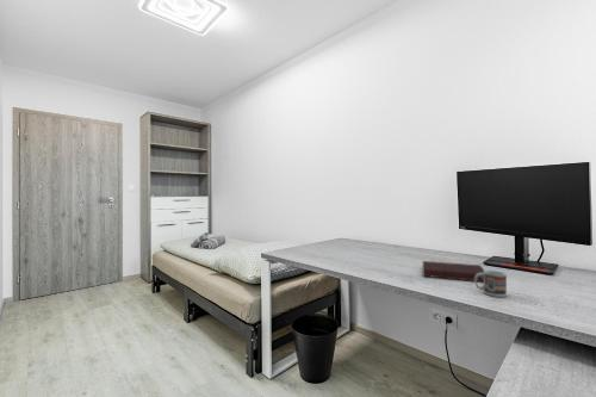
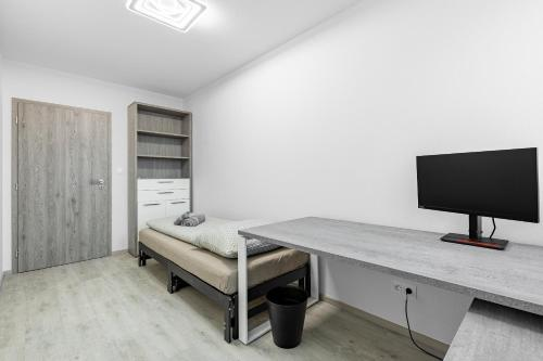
- cup (490, 283)
- notebook (452, 269)
